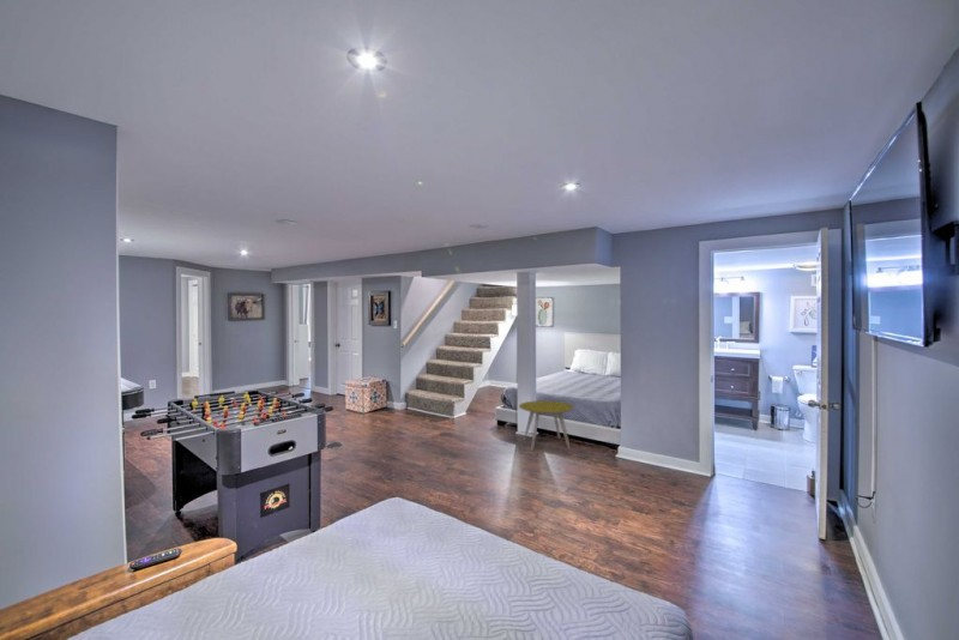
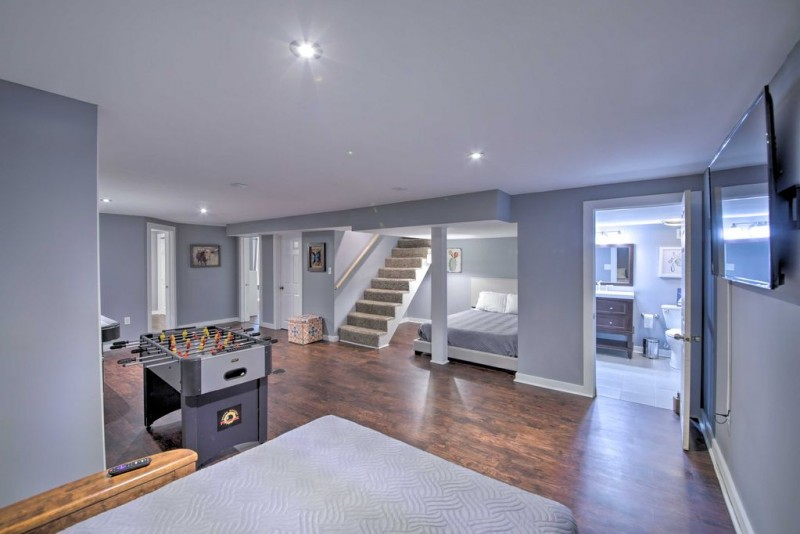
- side table (537, 423)
